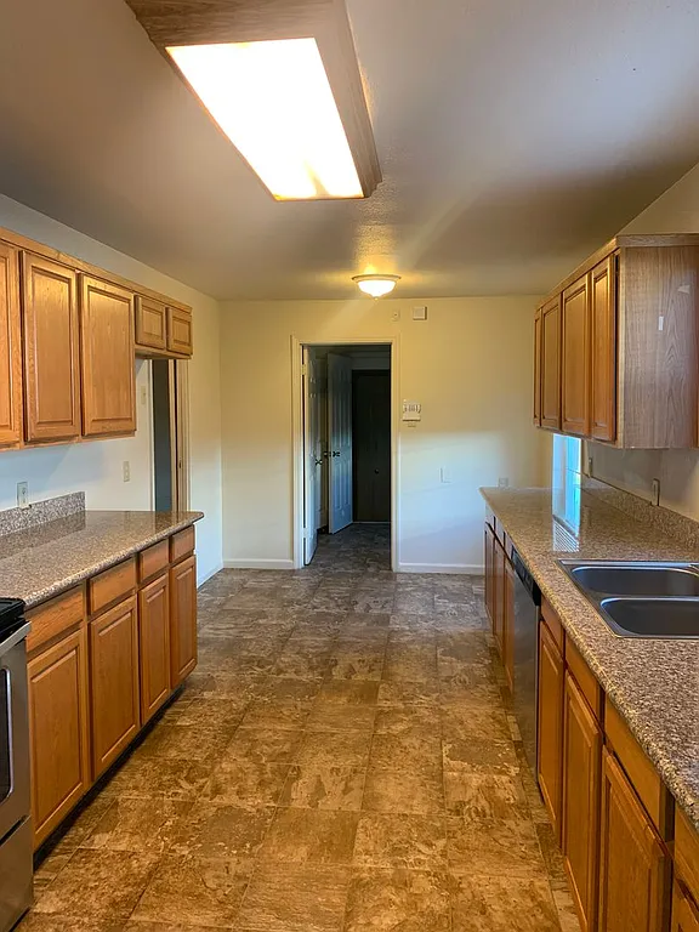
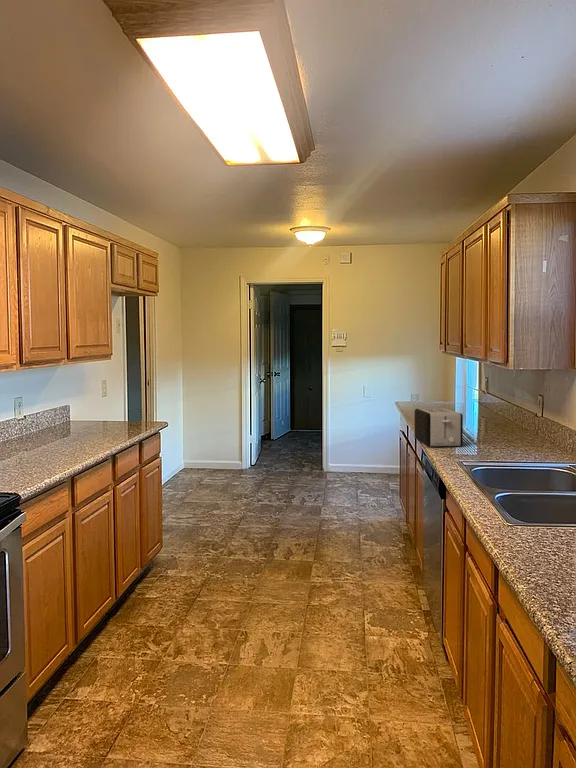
+ toaster (437, 426)
